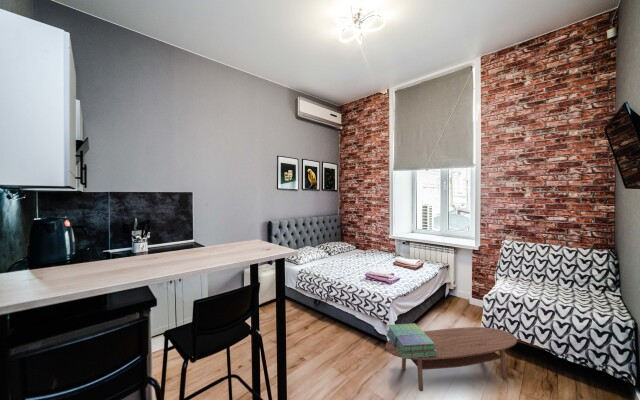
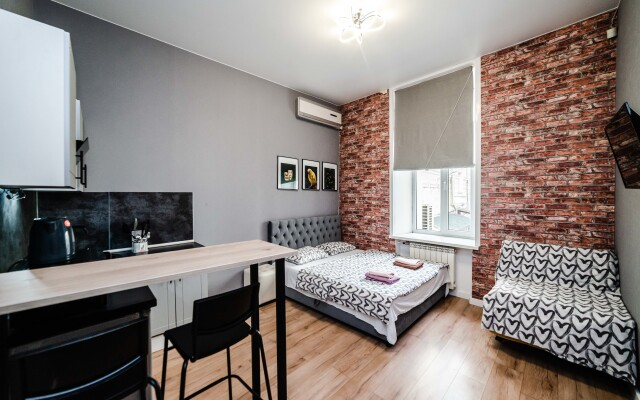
- coffee table (452, 356)
- stack of books (409, 338)
